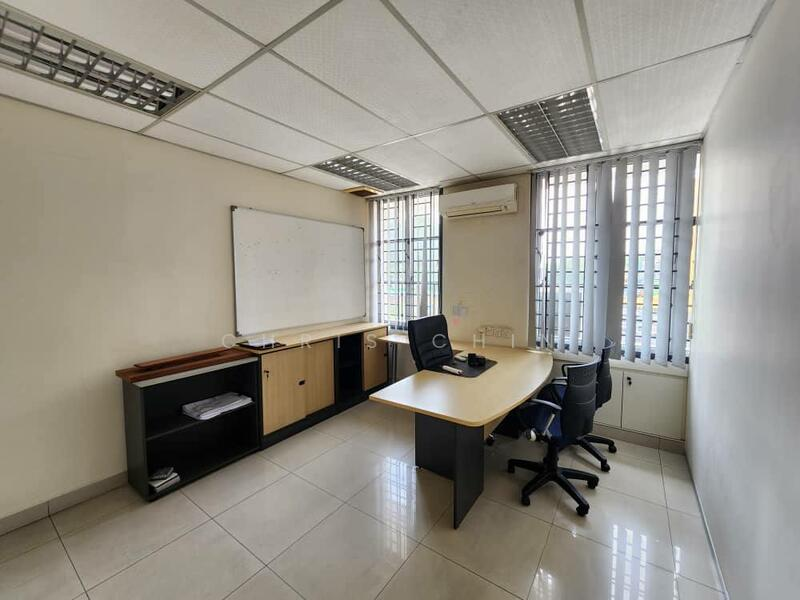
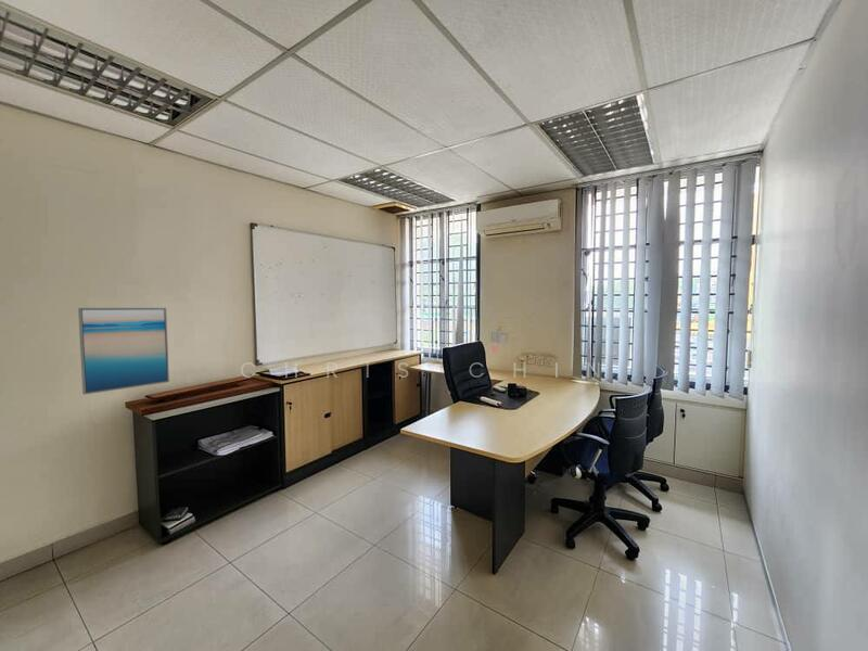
+ wall art (127, 347)
